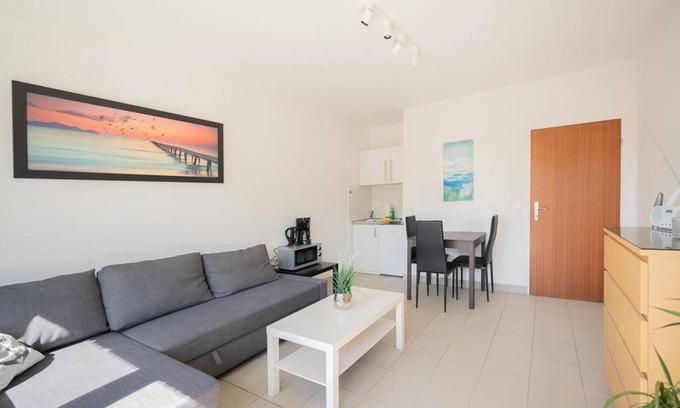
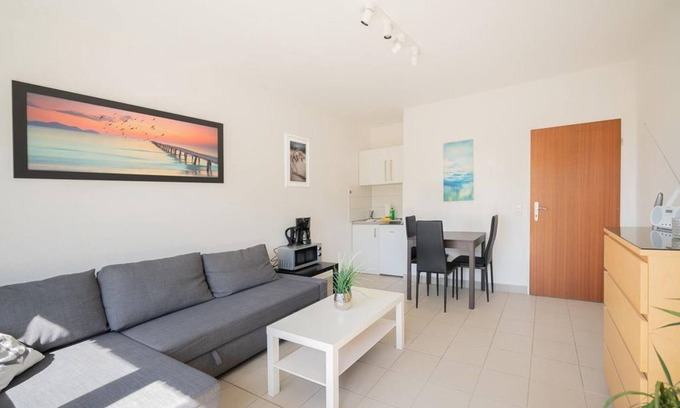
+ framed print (297, 162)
